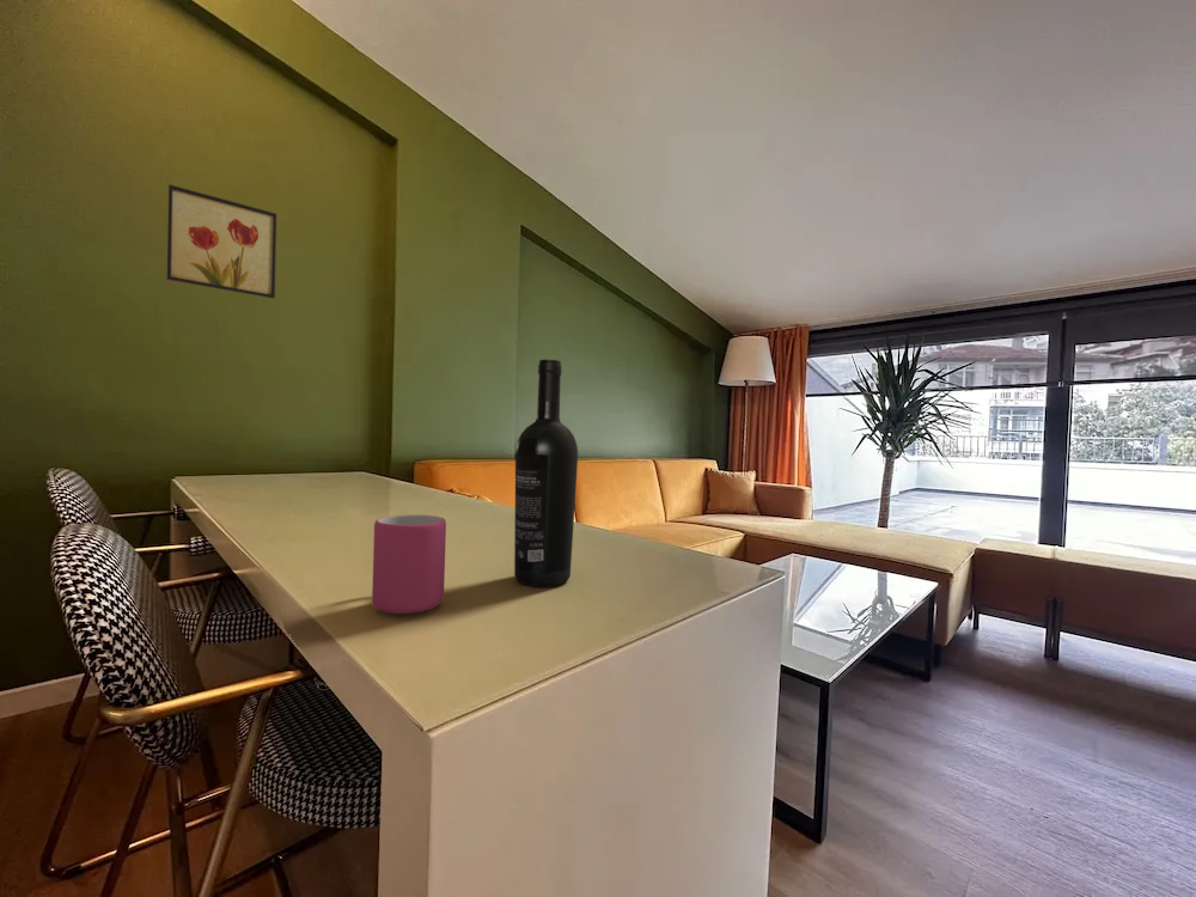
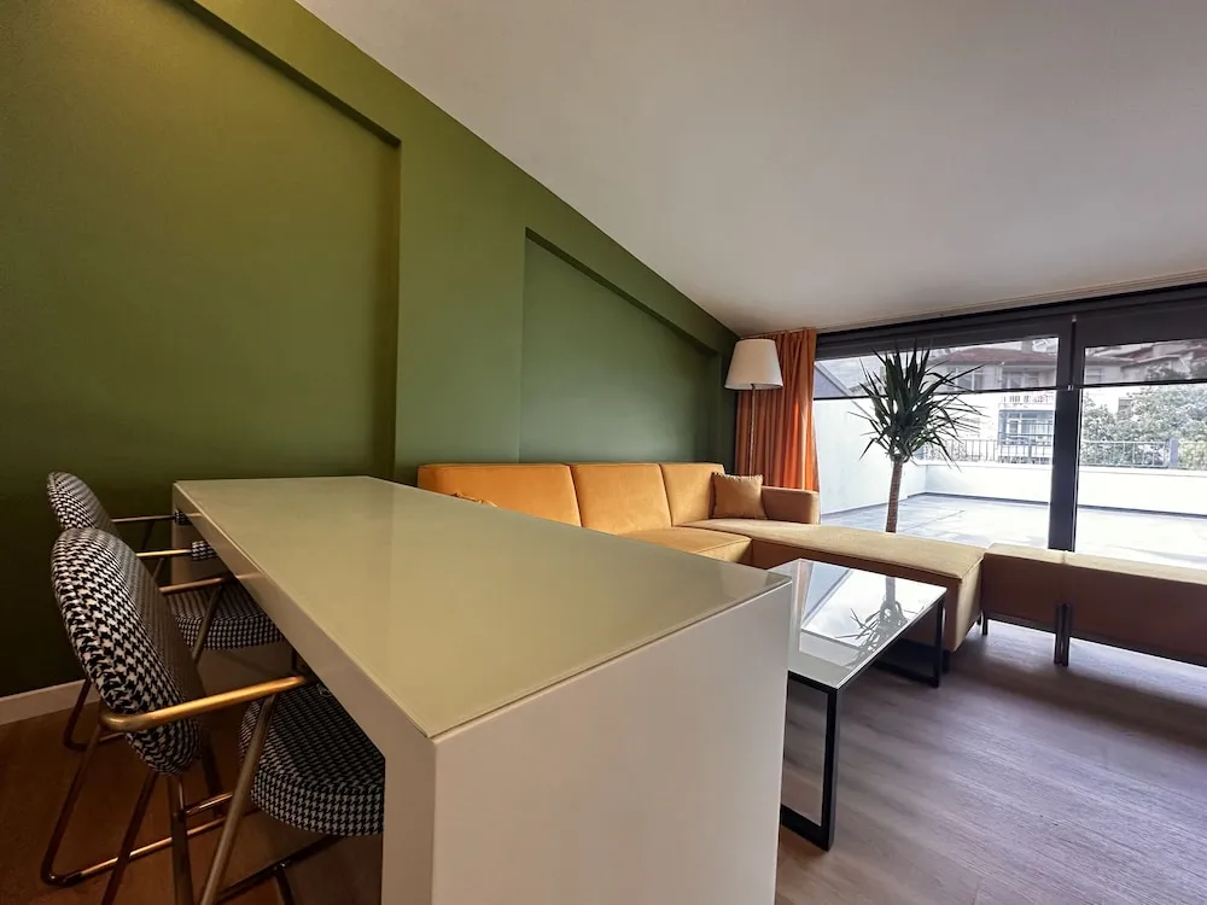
- wall art (224, 245)
- wine bottle (545, 470)
- mug (405, 560)
